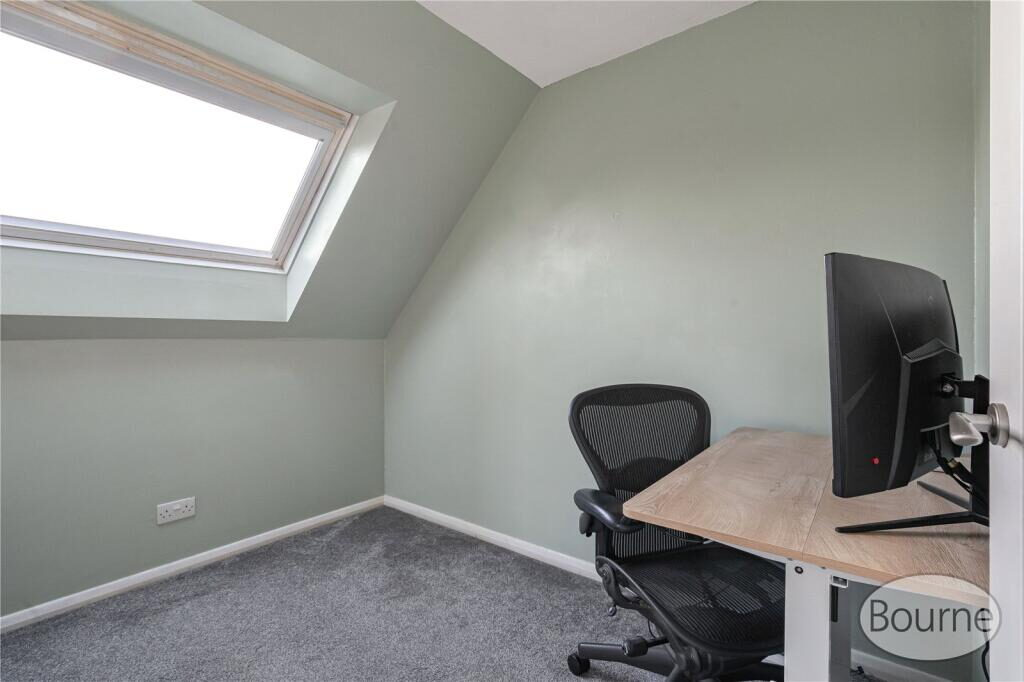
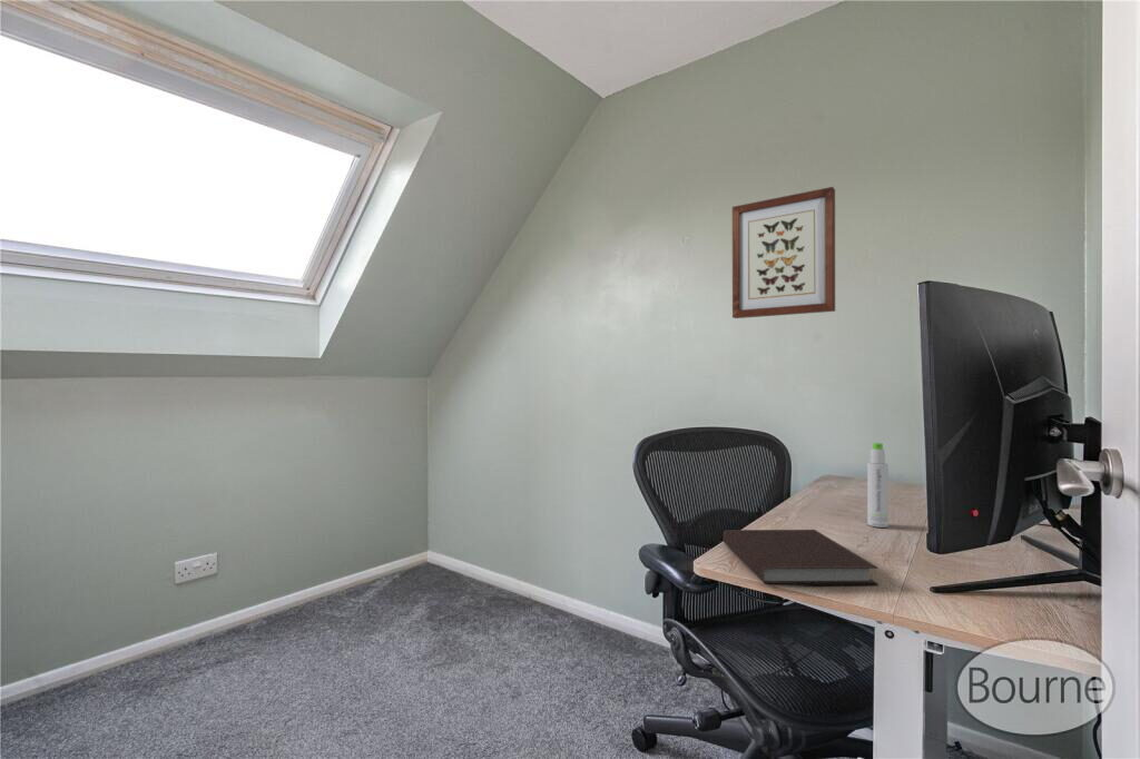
+ bottle (877, 484)
+ notebook (792, 554)
+ wall art (780, 256)
